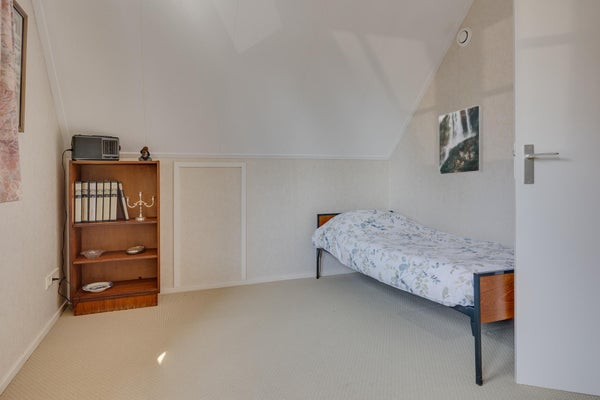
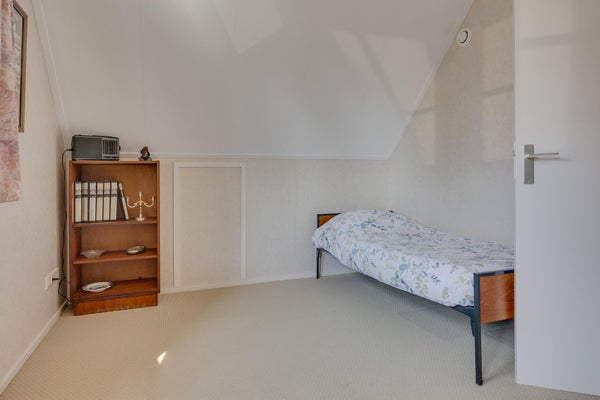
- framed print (459, 142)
